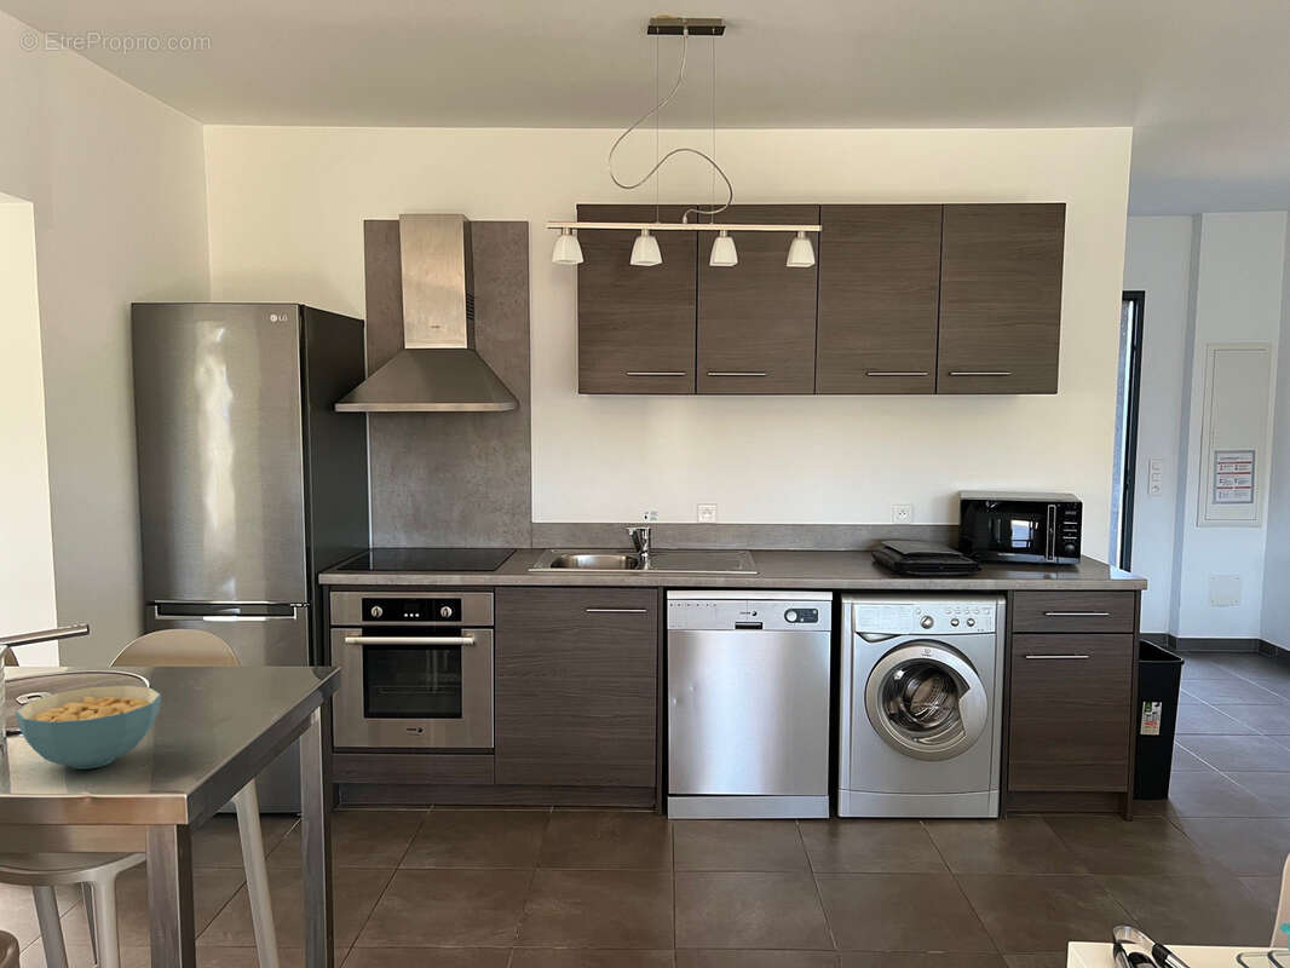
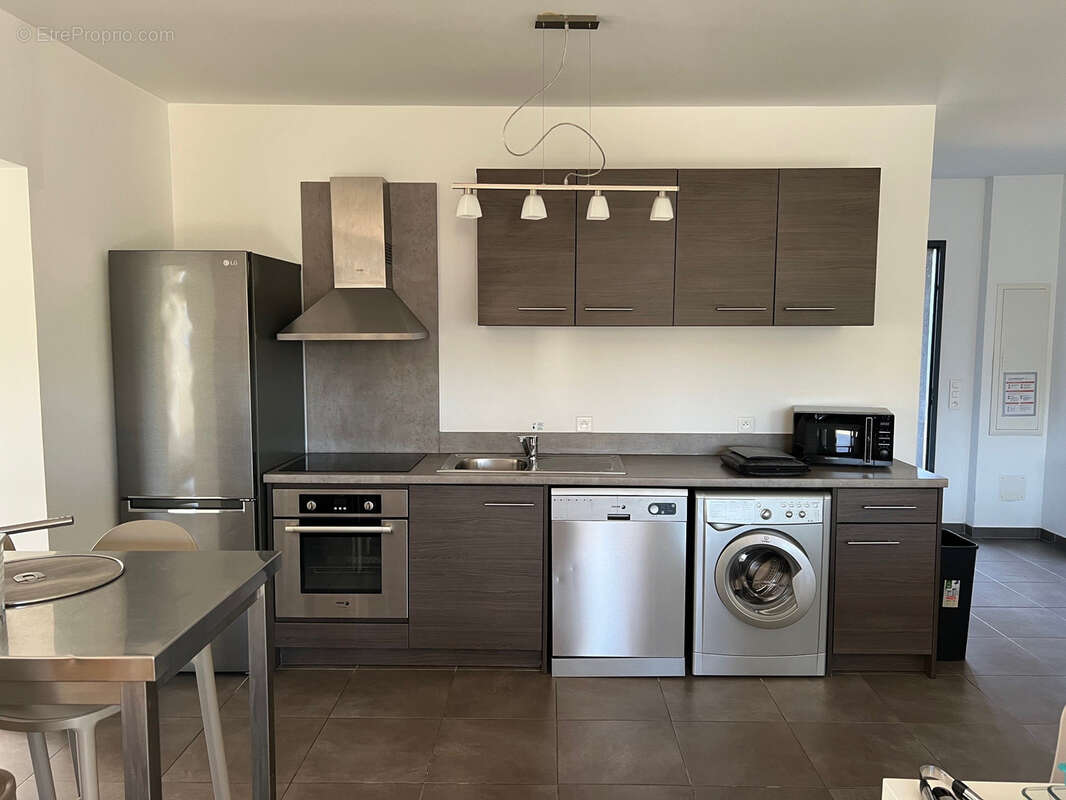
- cereal bowl (91, 732)
